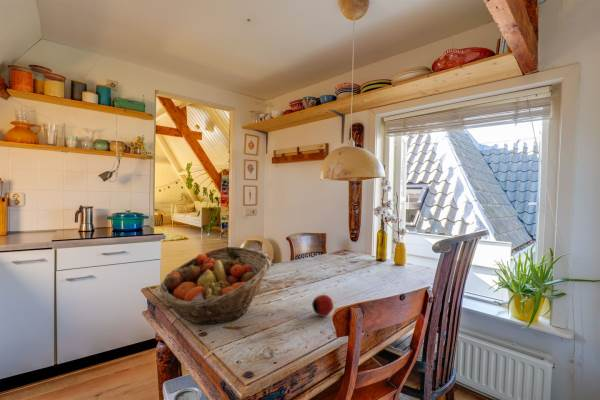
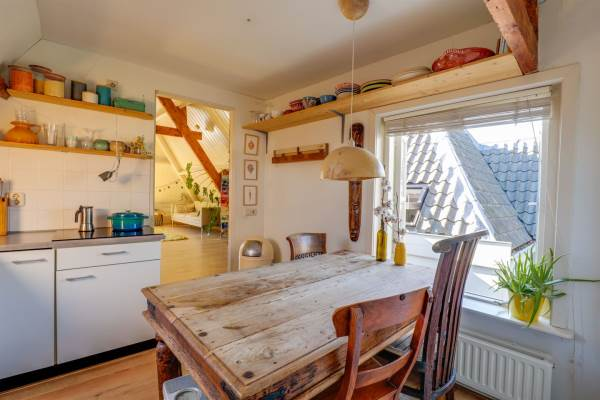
- fruit basket (216, 280)
- apple (322, 305)
